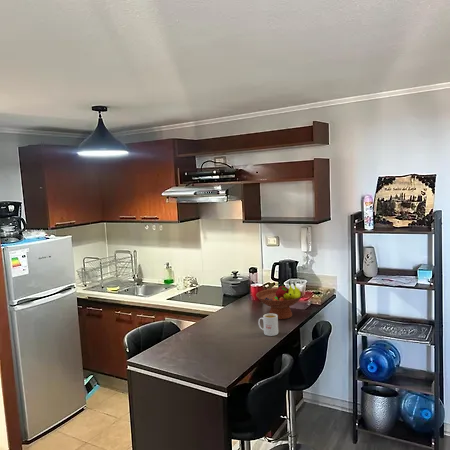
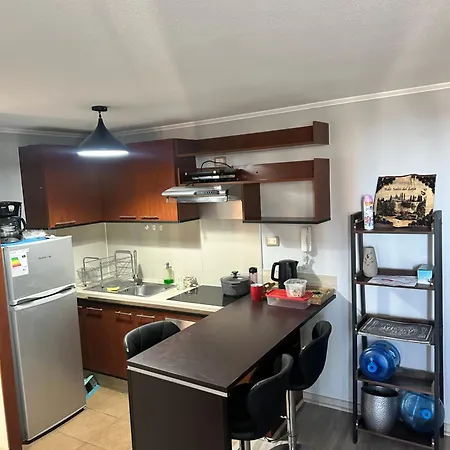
- fruit bowl (279, 300)
- mug (268, 324)
